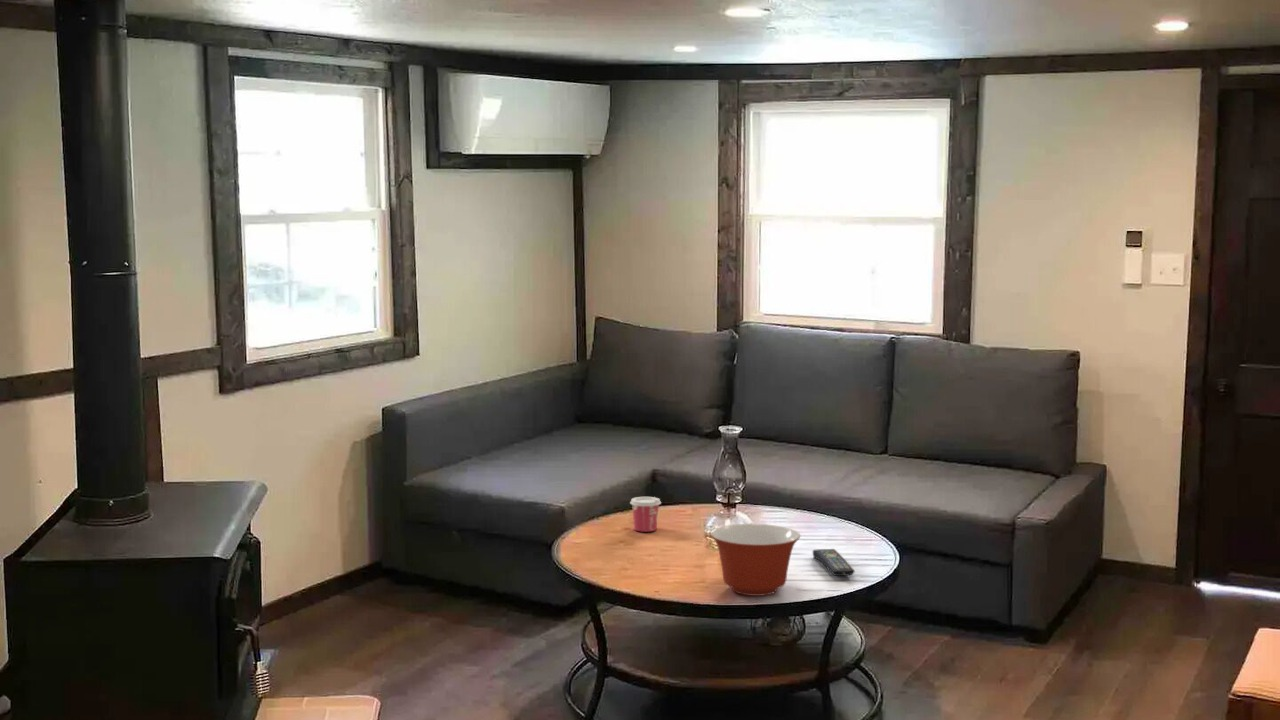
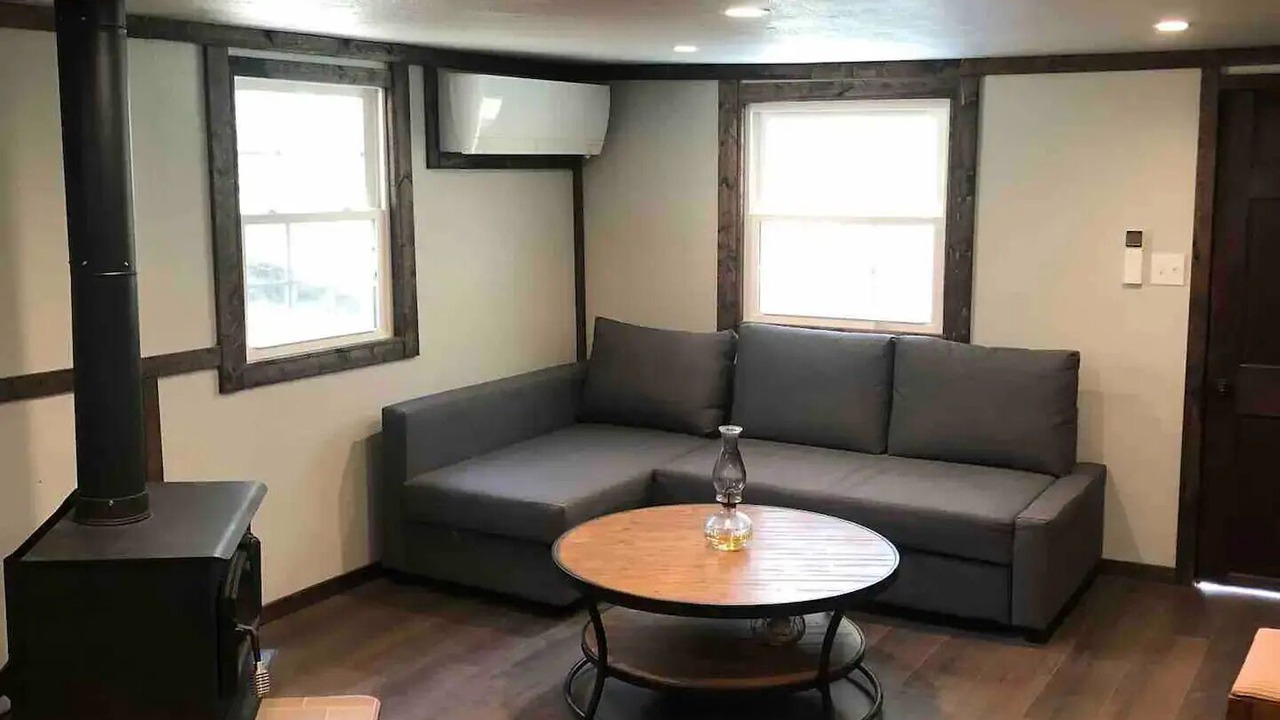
- remote control (832, 561)
- cup (645, 514)
- mixing bowl (754, 561)
